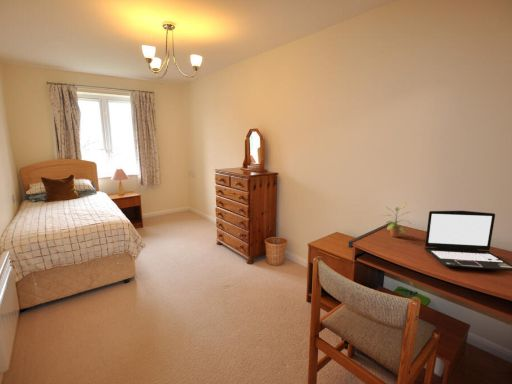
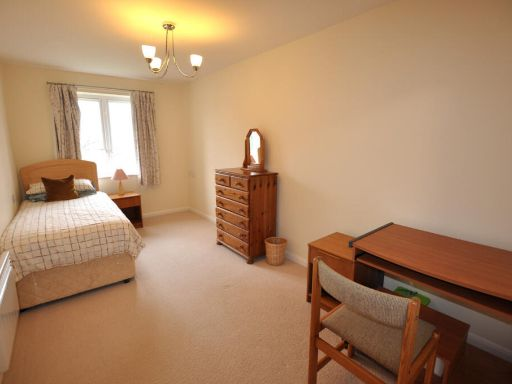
- laptop (470, 238)
- potted plant (398, 221)
